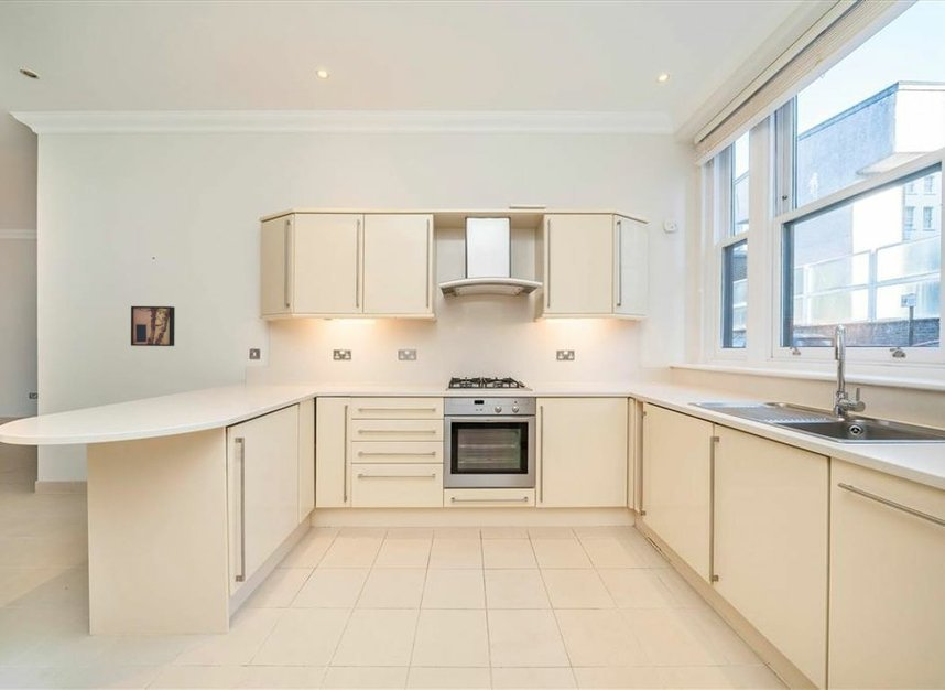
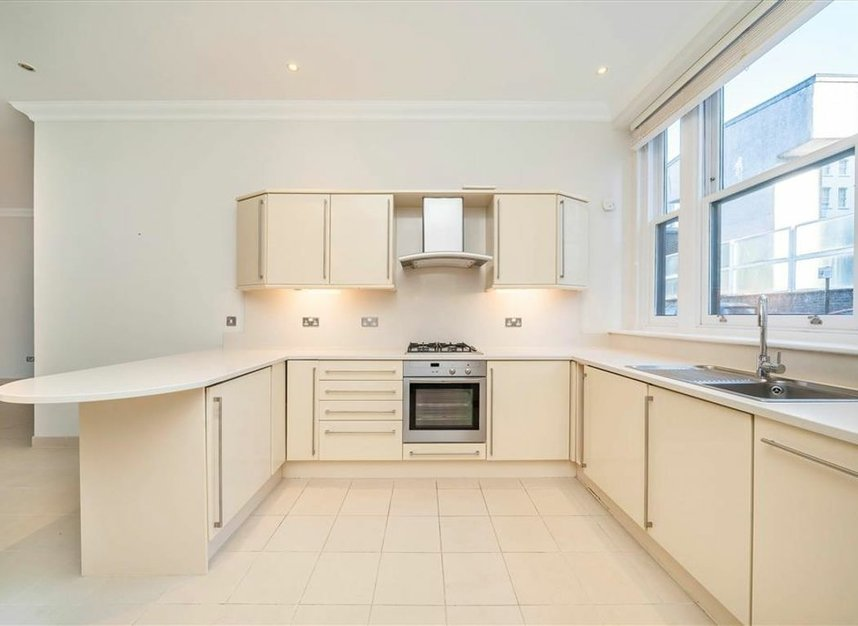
- wall art (152, 326)
